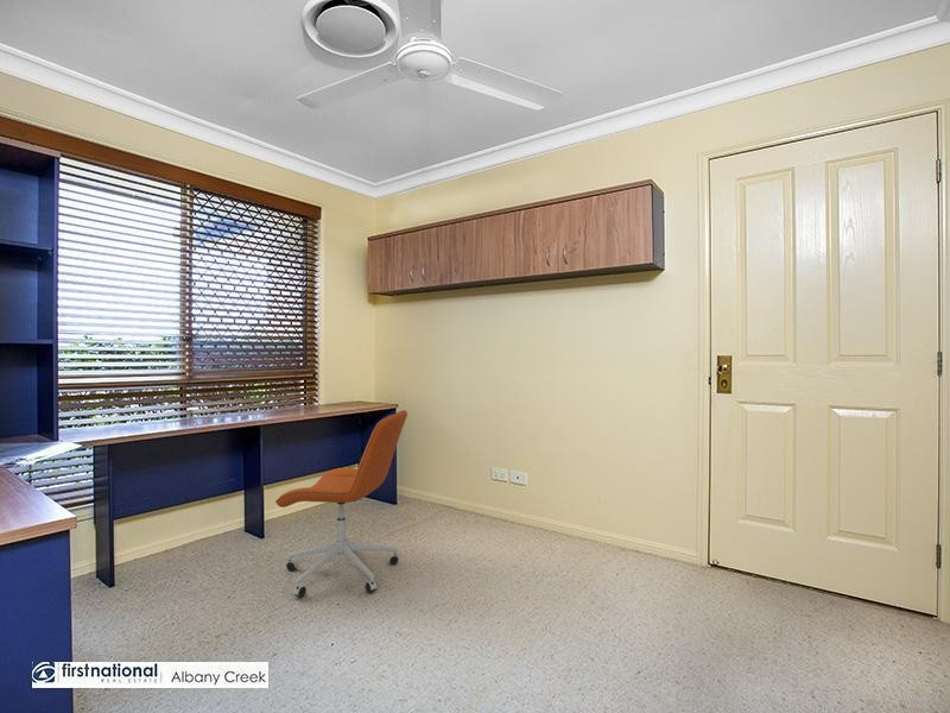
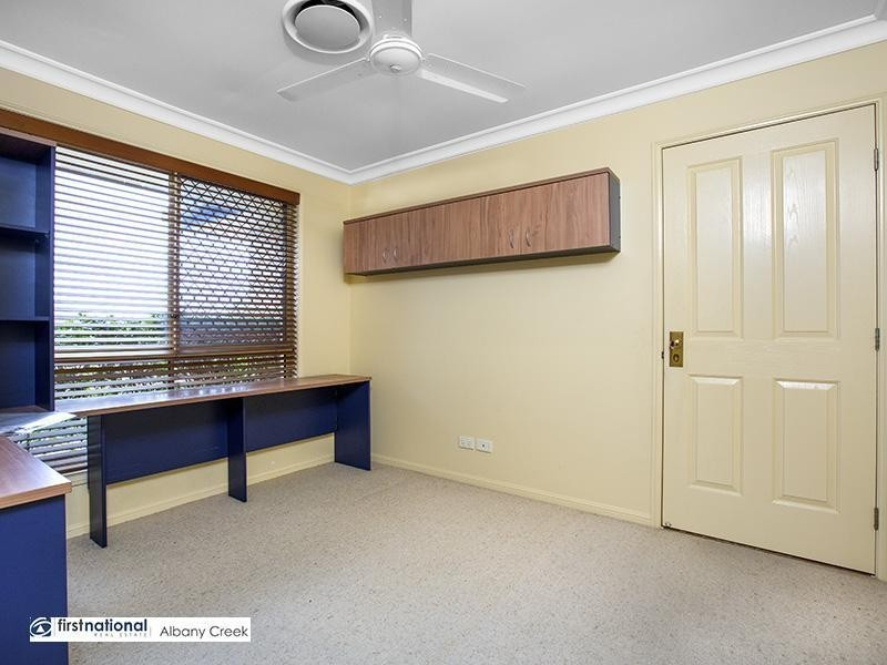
- office chair (342, 492)
